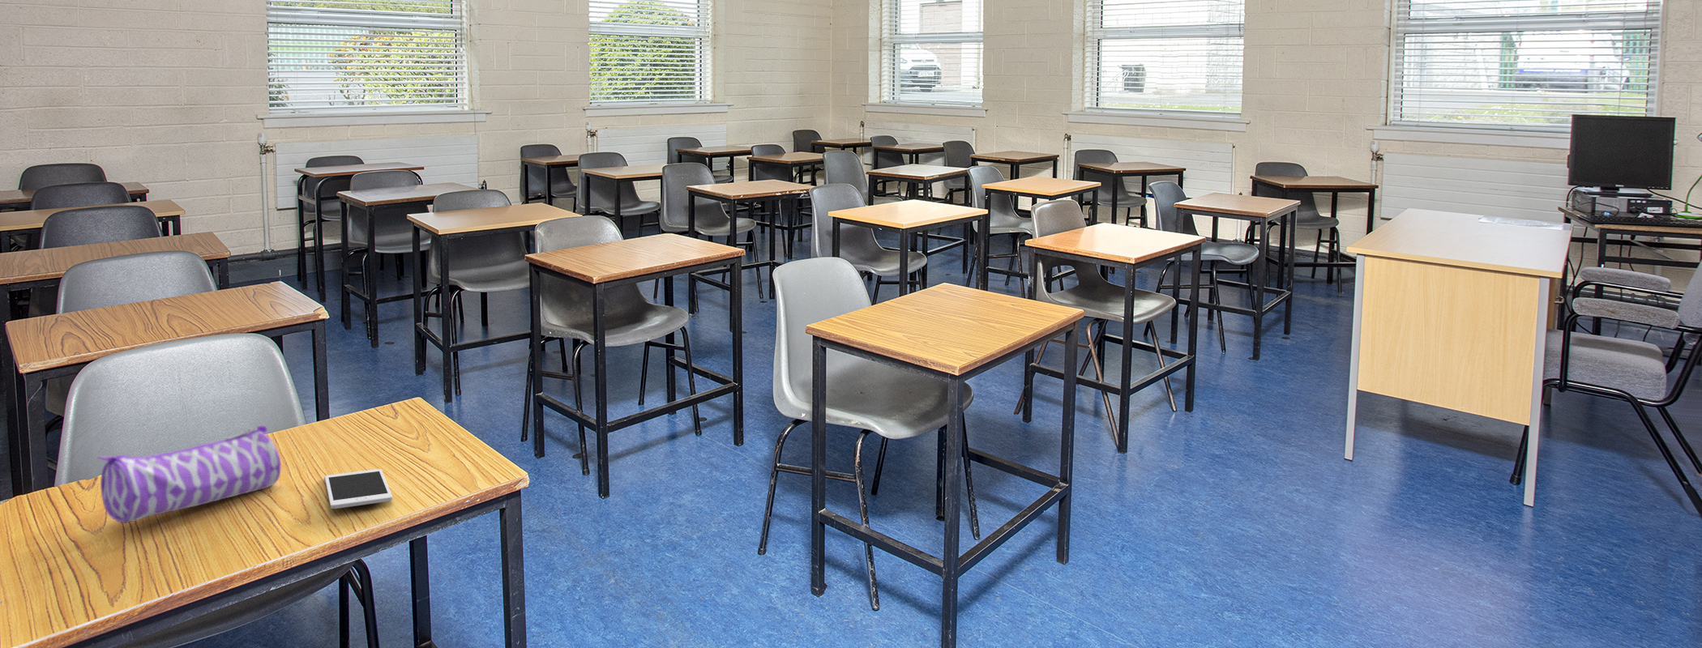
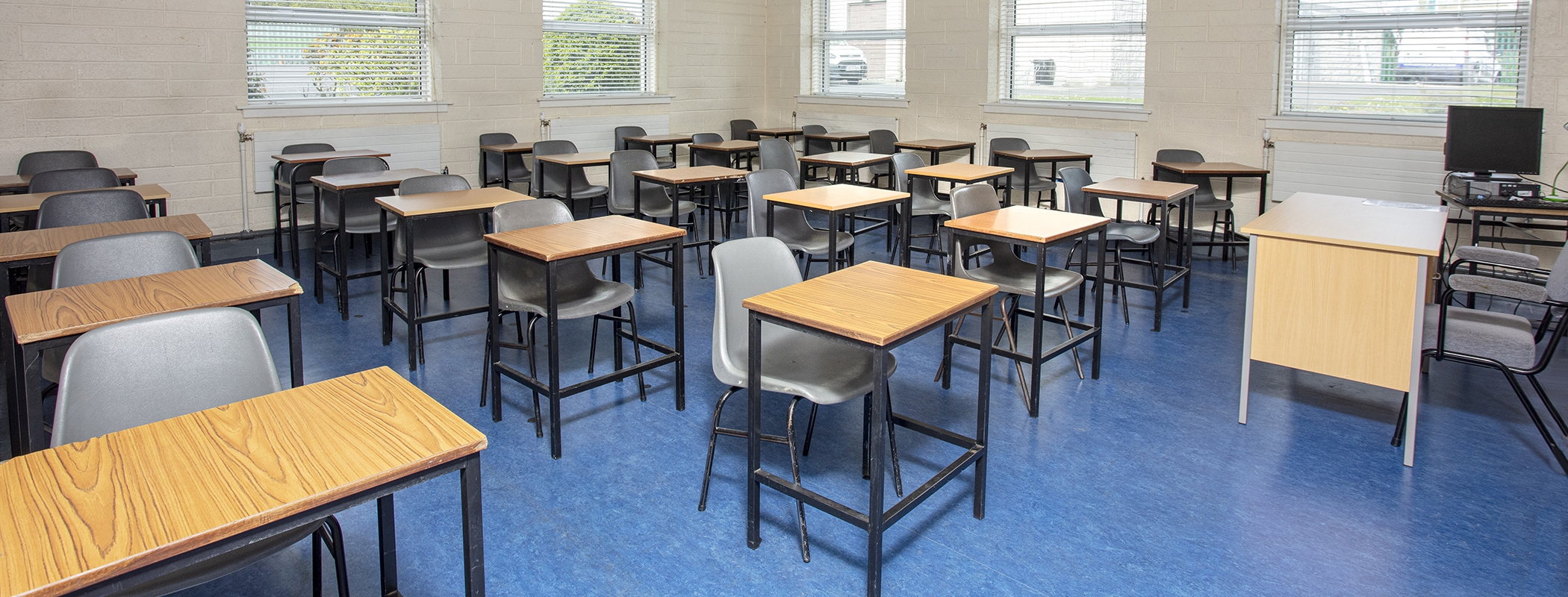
- pencil case (195, 471)
- cell phone (357, 487)
